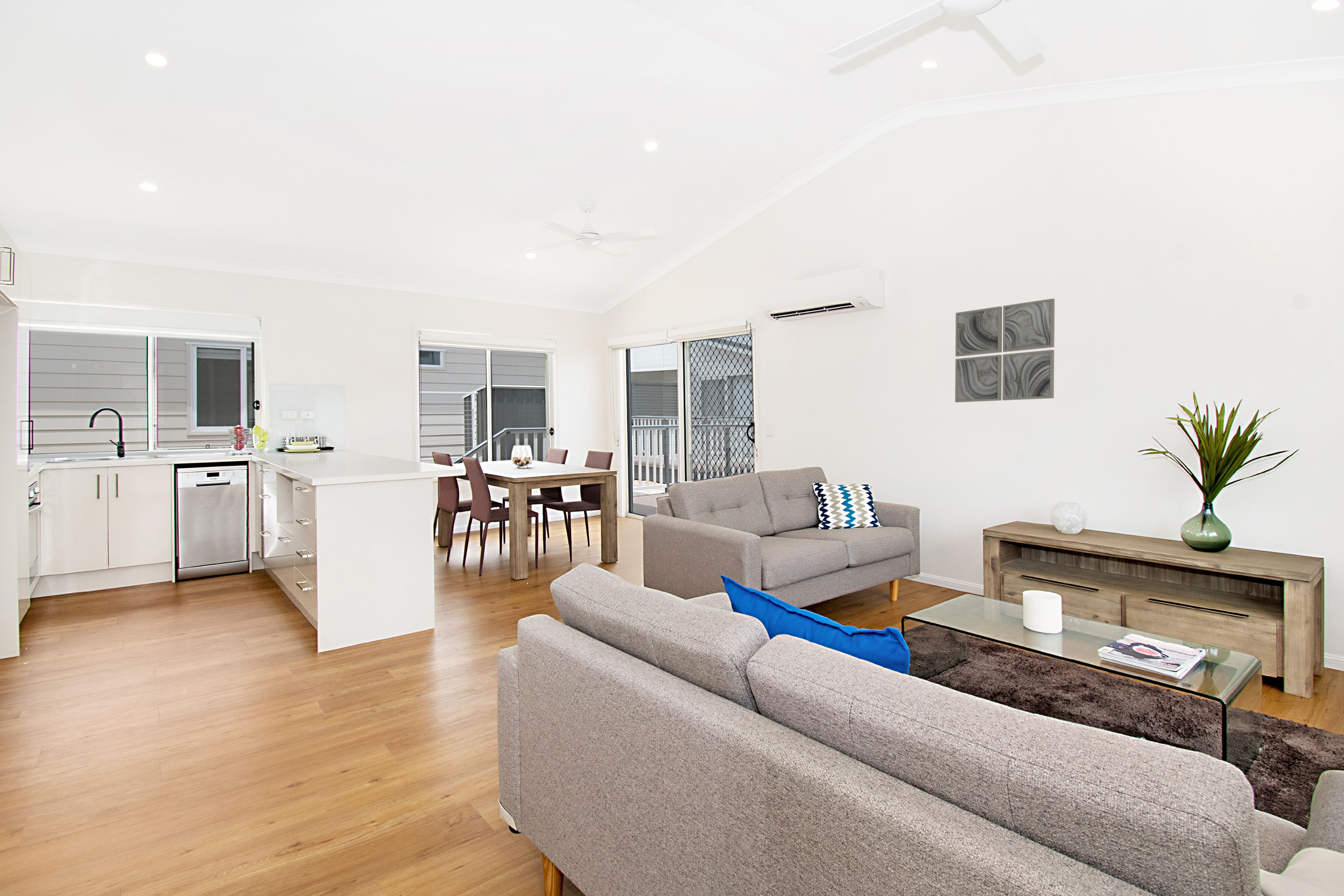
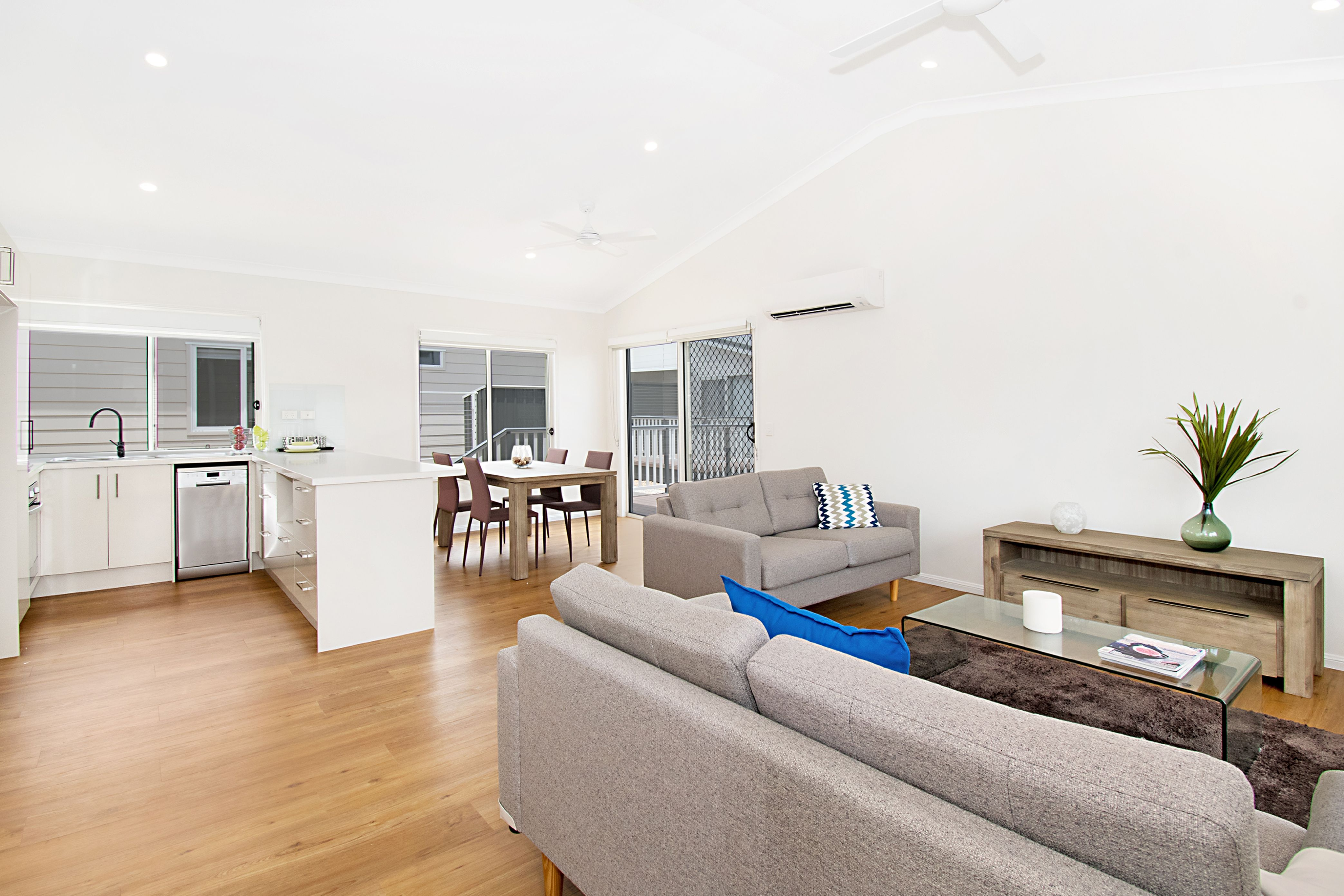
- wall art (1003, 354)
